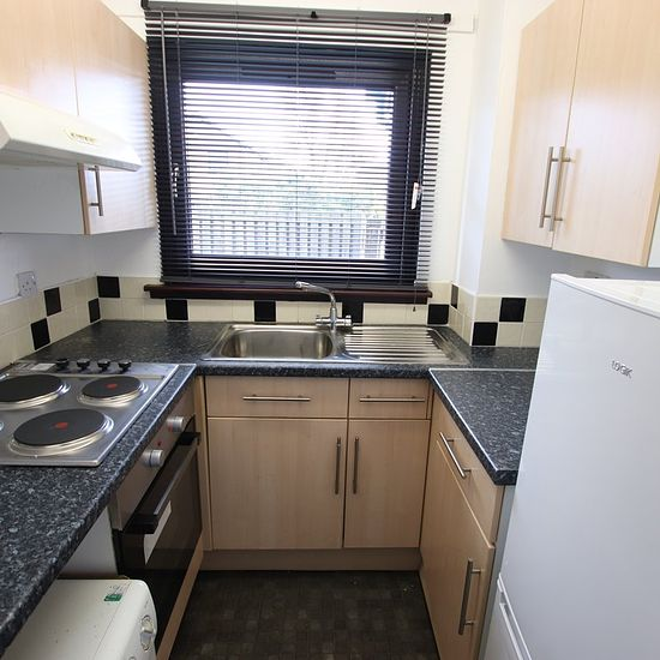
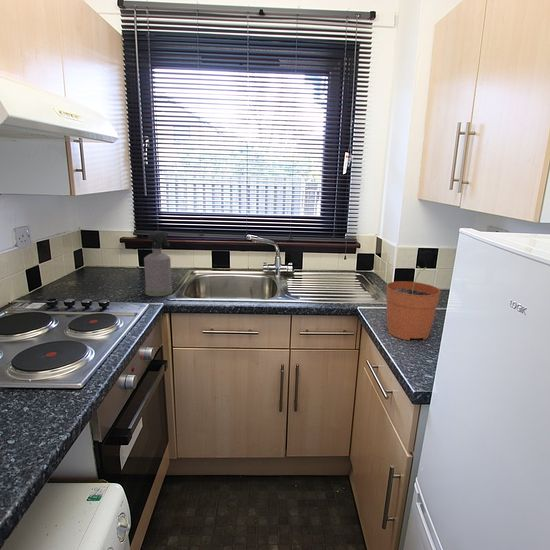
+ plant pot (411, 299)
+ spray bottle (158, 262)
